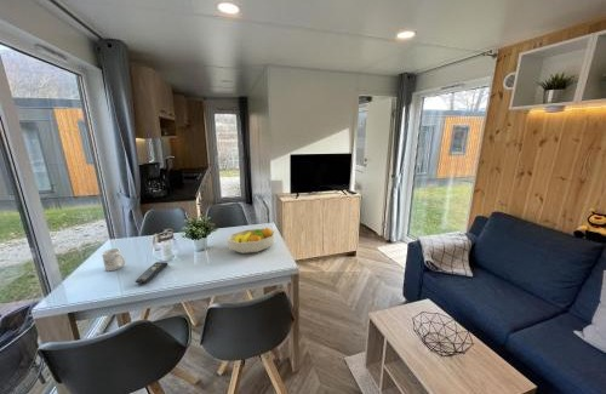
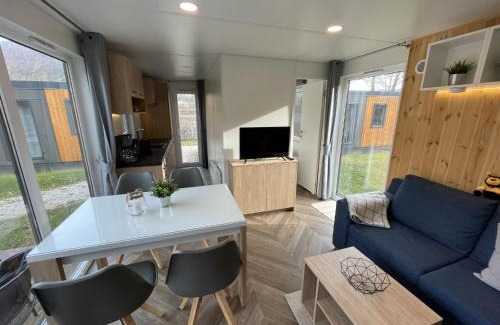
- fruit bowl (252, 238)
- mug (115, 258)
- remote control (153, 272)
